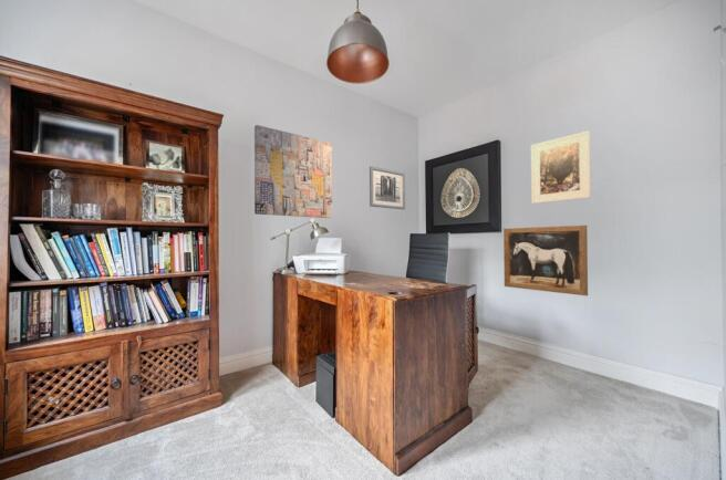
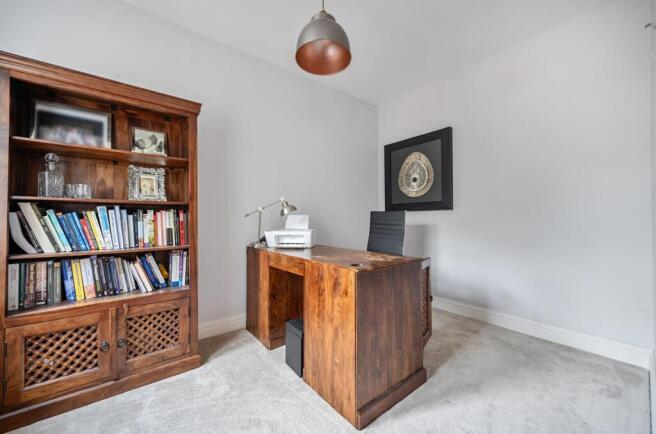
- wall art (387, 188)
- wall art (541, 259)
- wall art (295, 175)
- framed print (559, 169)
